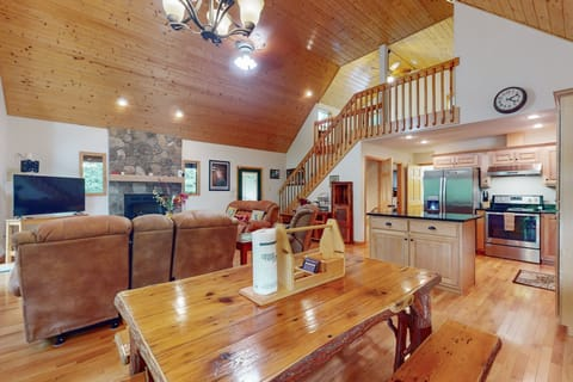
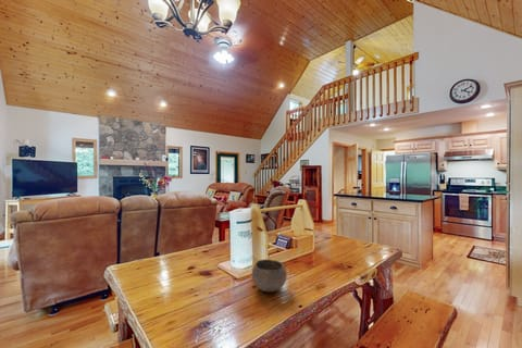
+ bowl (269, 276)
